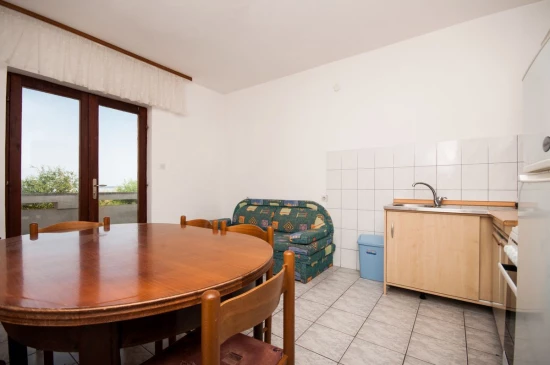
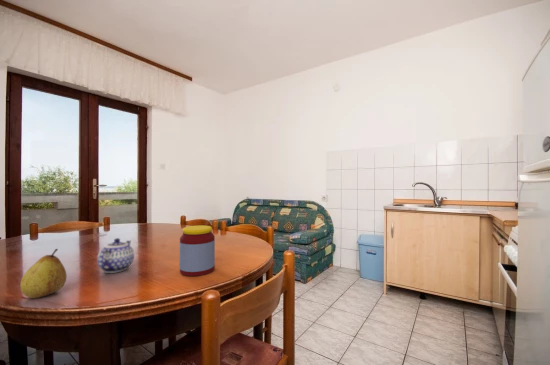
+ jar (197, 248)
+ teapot (116, 253)
+ fruit (44, 271)
